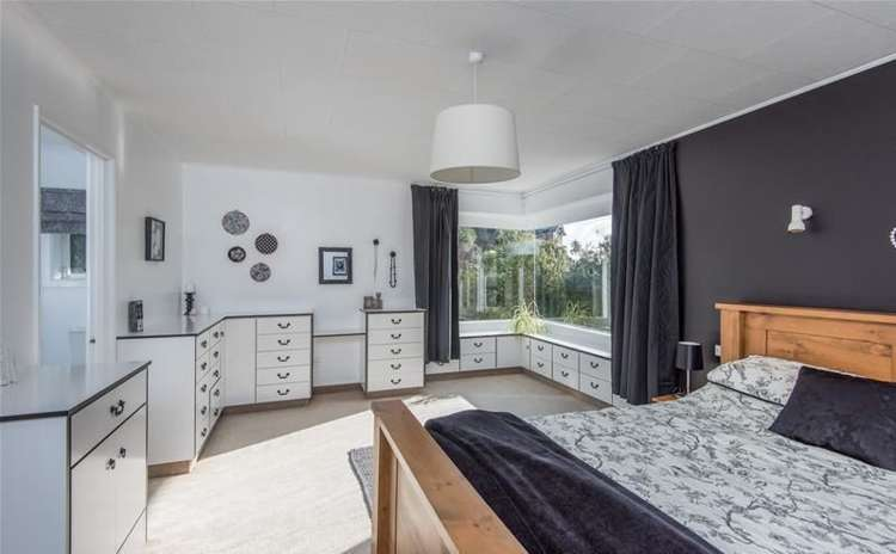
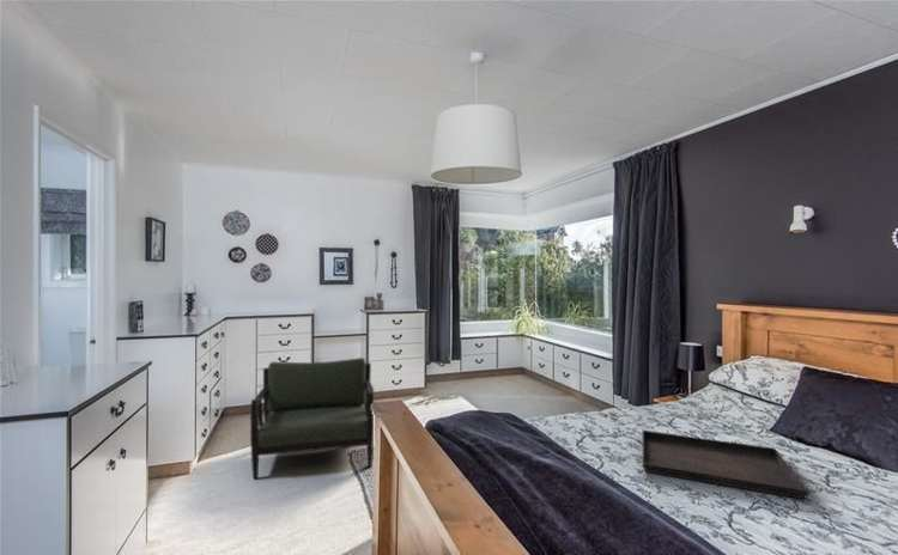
+ armchair (316, 410)
+ serving tray (711, 459)
